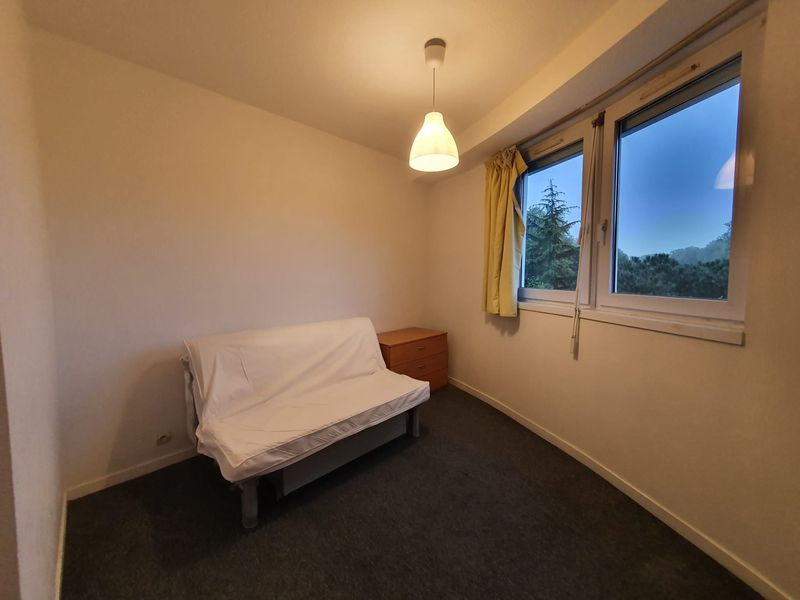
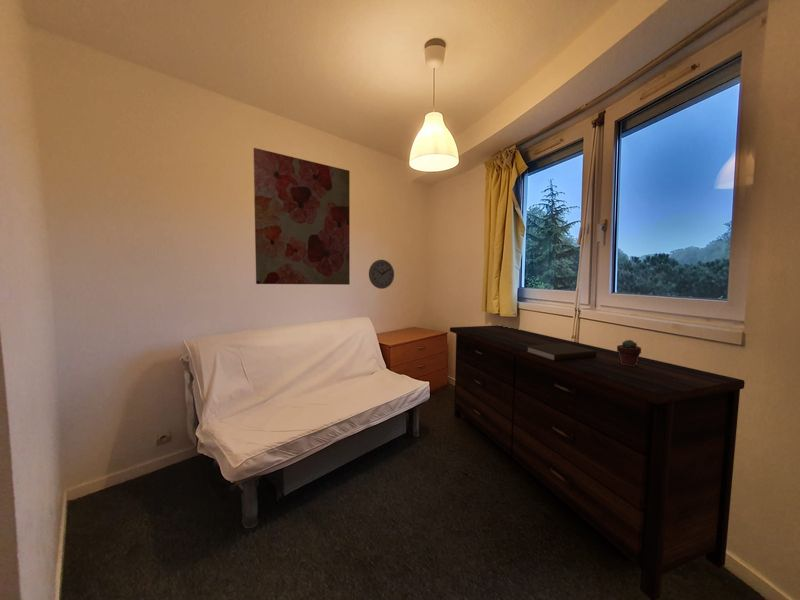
+ wall art (306, 223)
+ potted succulent (628, 351)
+ dresser (541, 405)
+ wall clock (382, 274)
+ book (559, 351)
